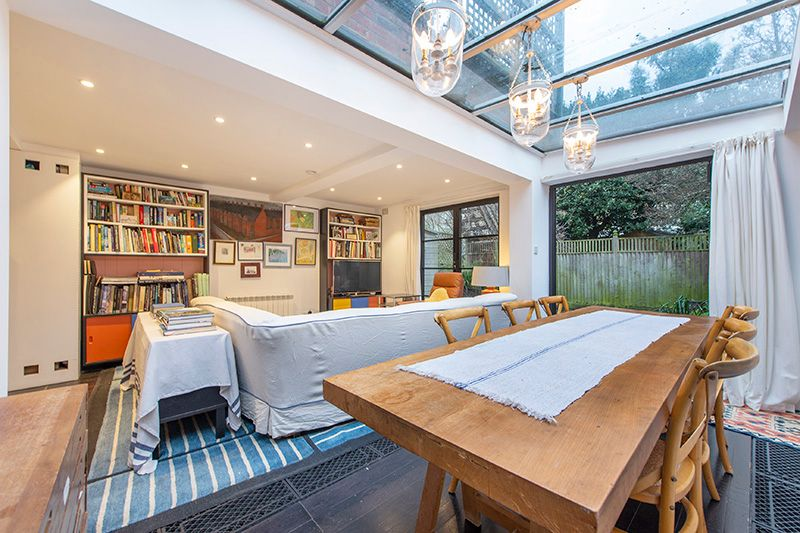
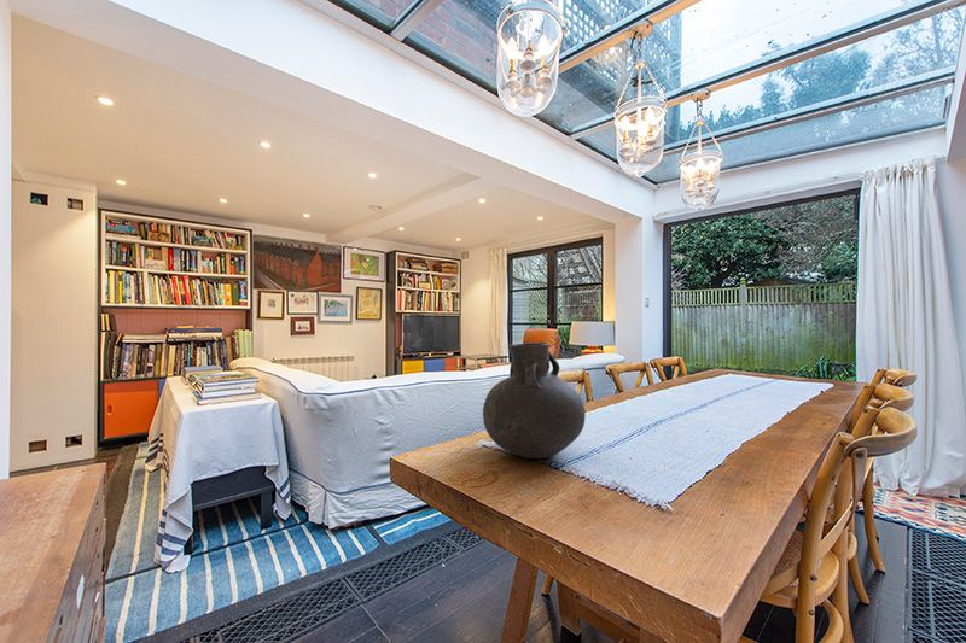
+ vase (533, 397)
